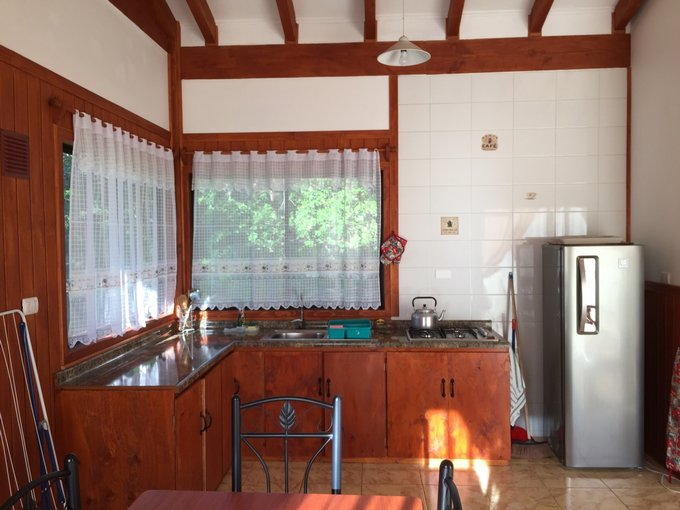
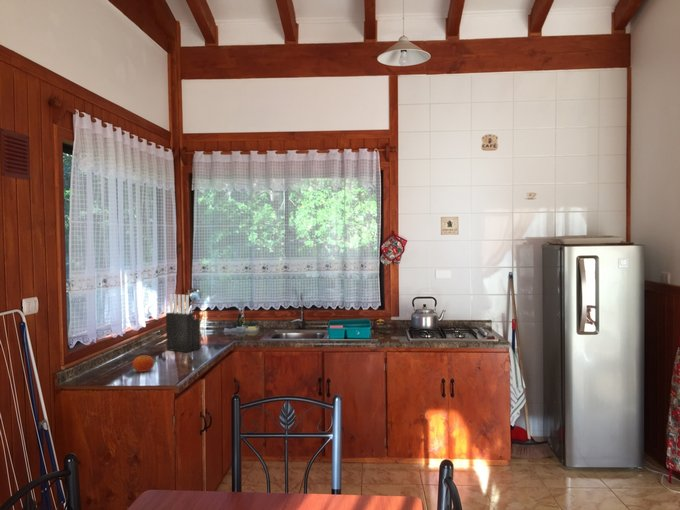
+ knife block (183, 321)
+ fruit (143, 363)
